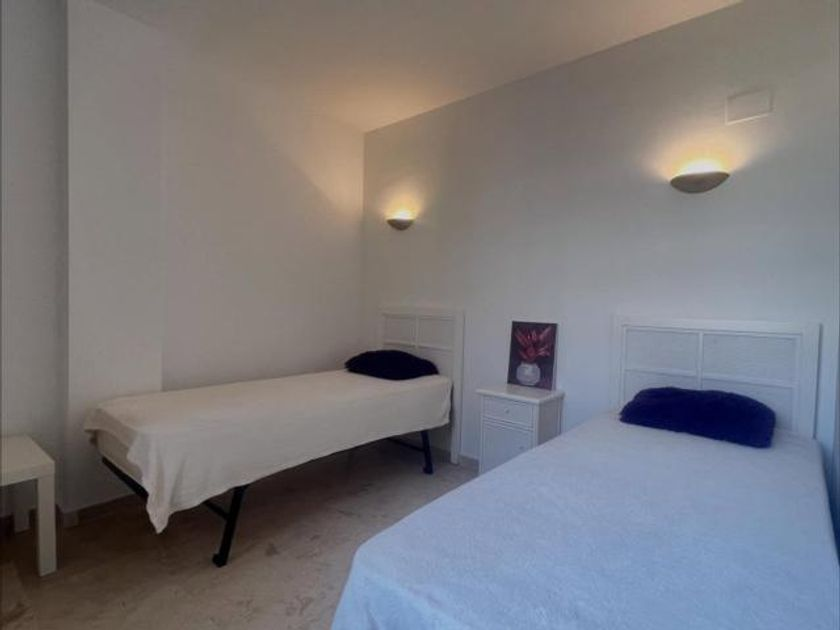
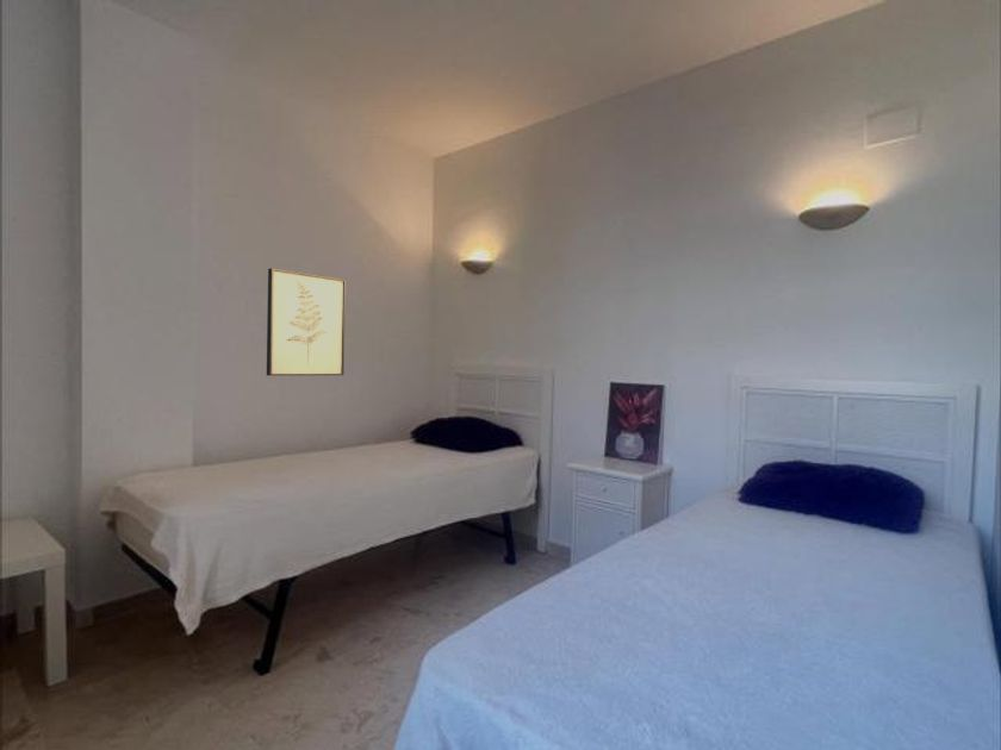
+ wall art (307, 325)
